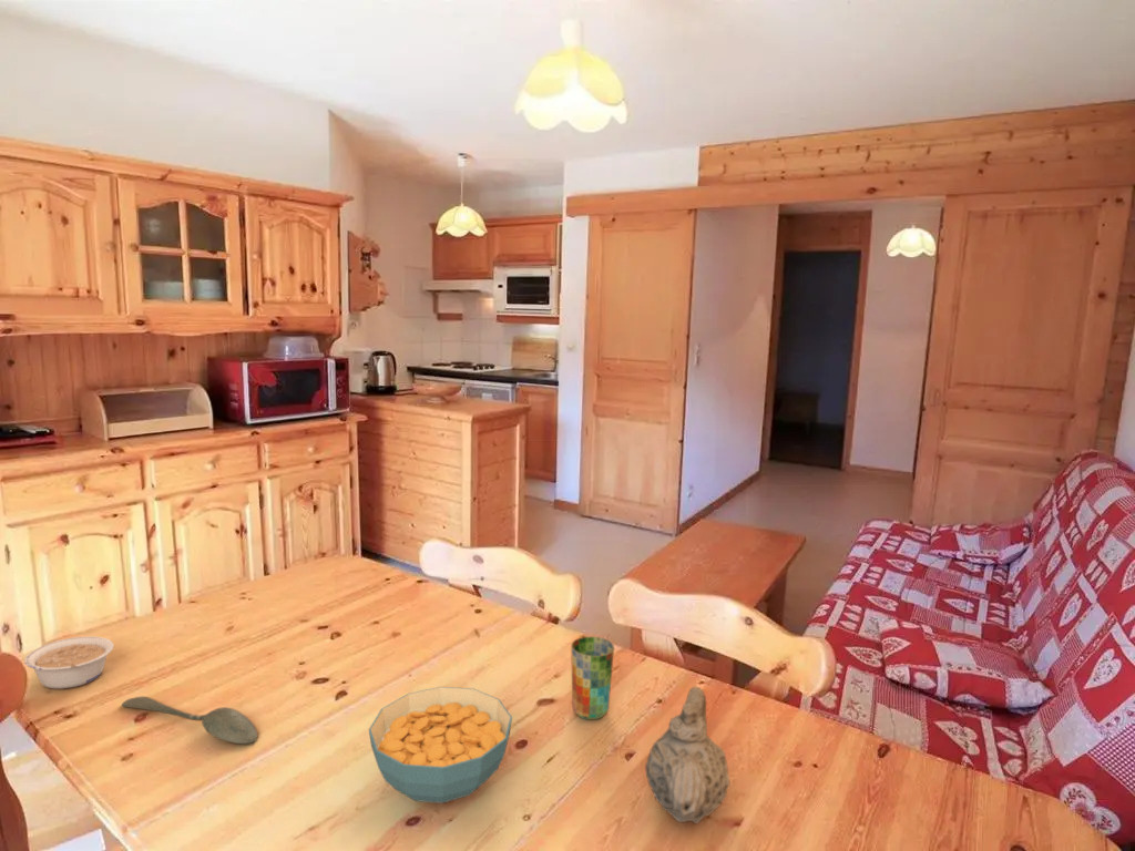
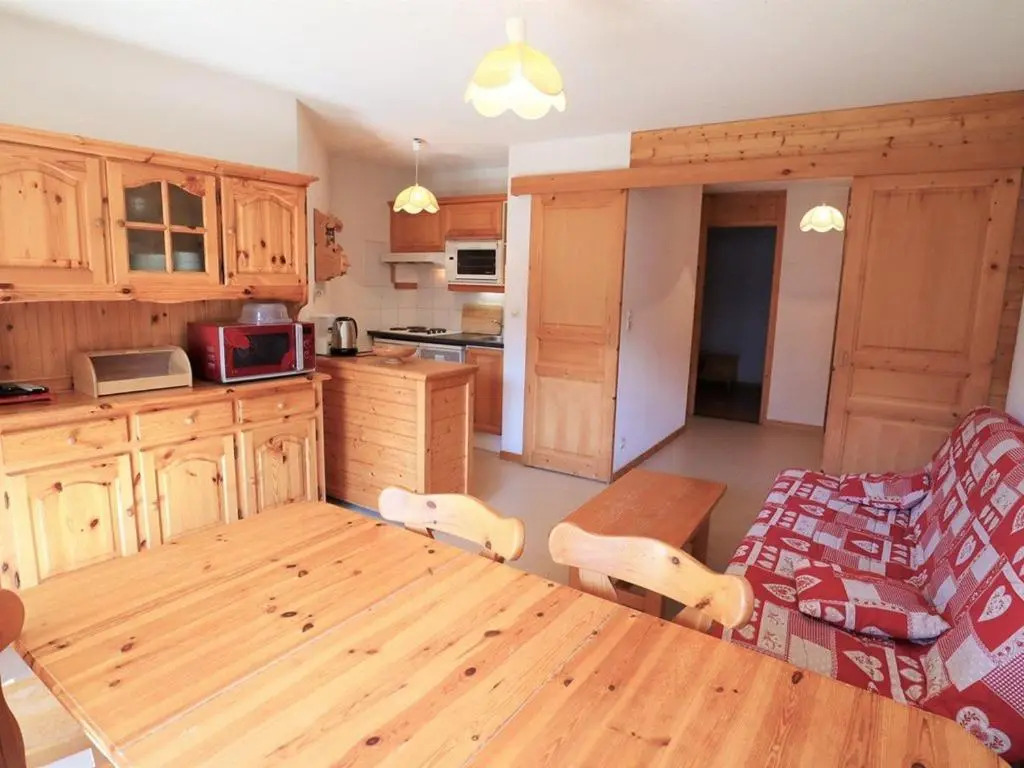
- cereal bowl (441, 755)
- cup (591, 678)
- teapot (688, 753)
- spoon (184, 712)
- legume (73, 662)
